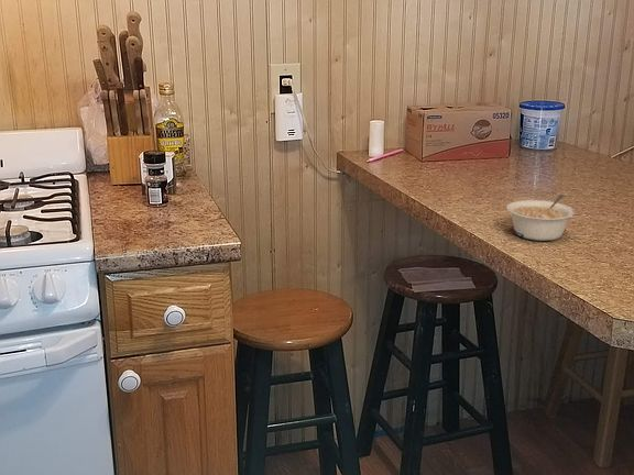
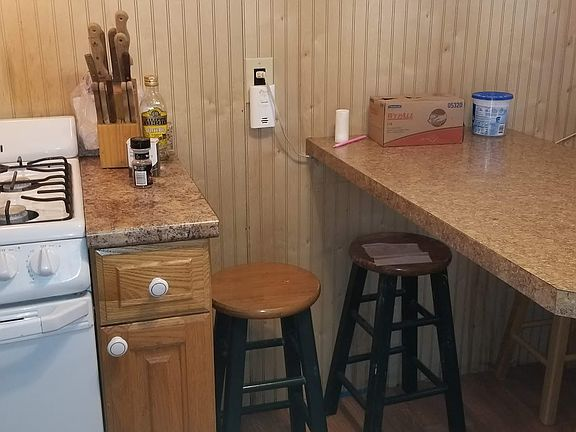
- legume (538, 218)
